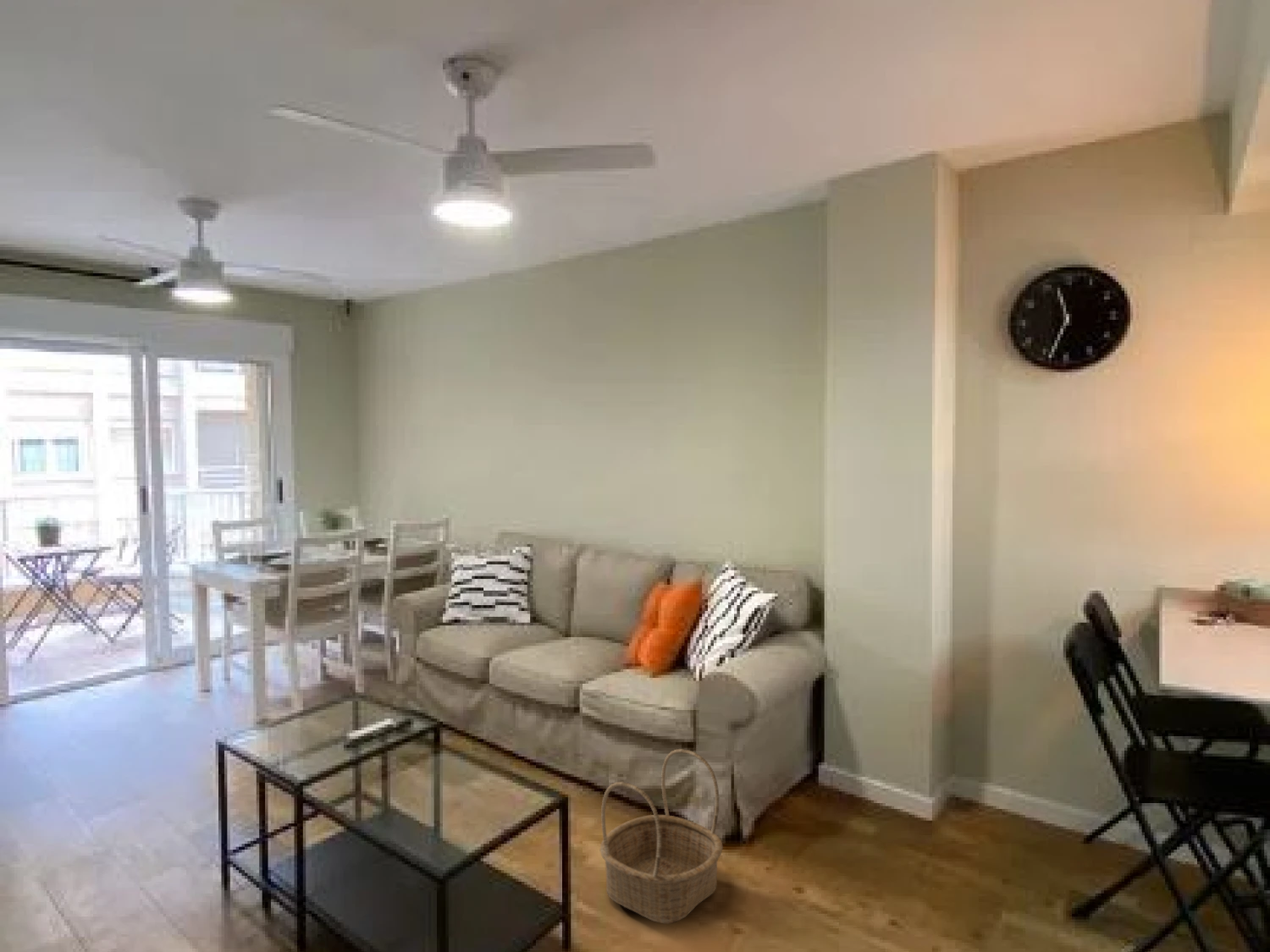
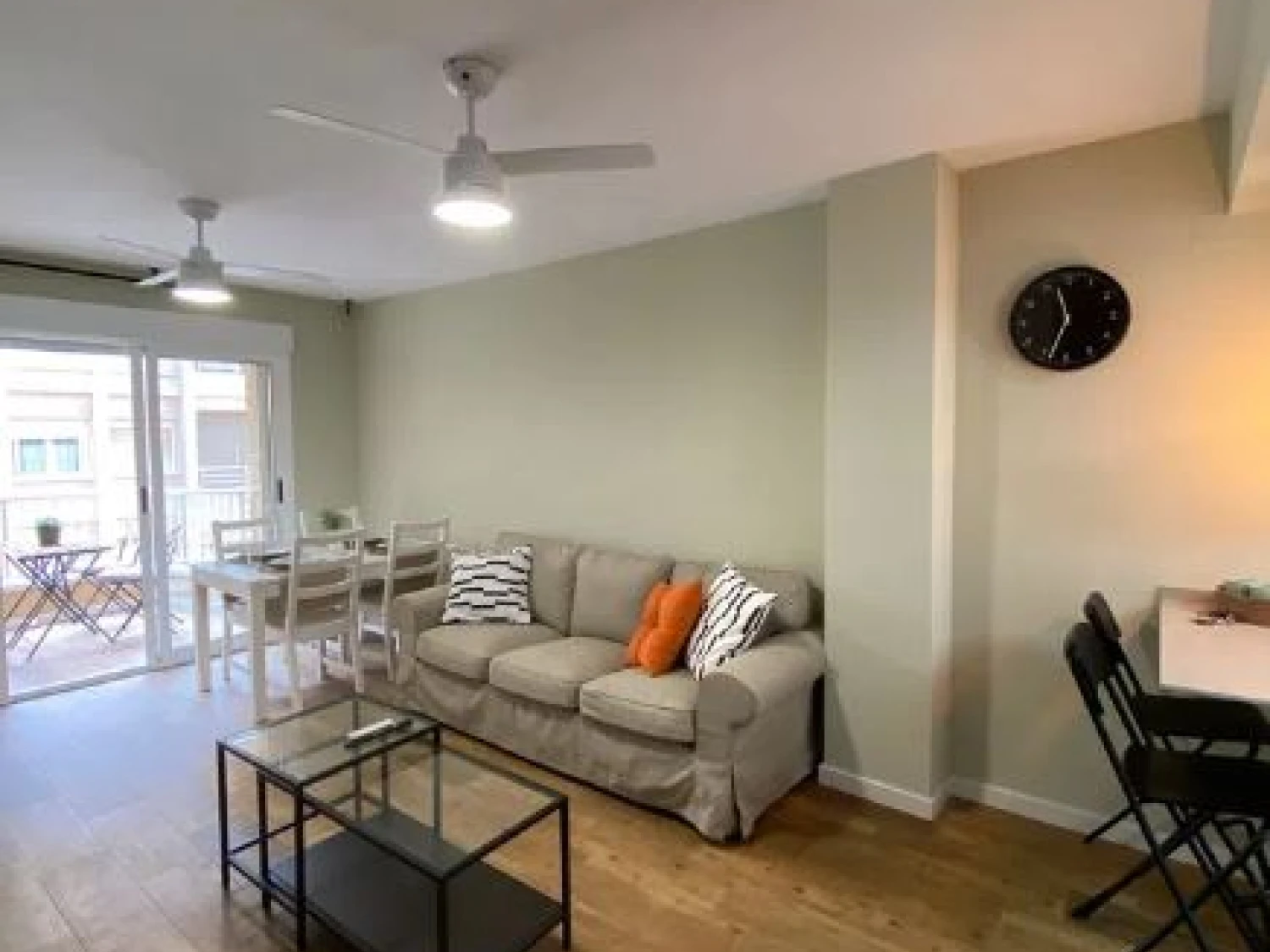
- basket (660, 830)
